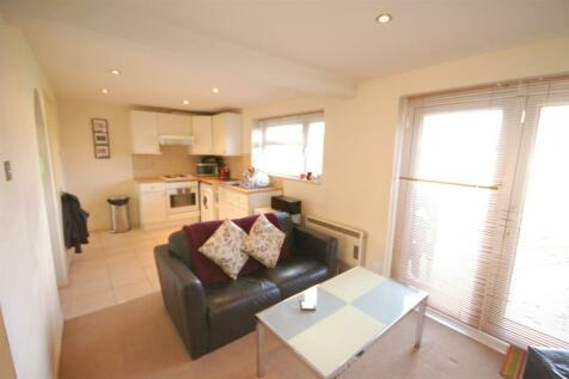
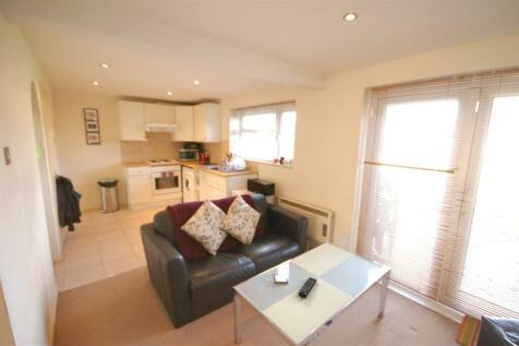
+ remote control (307, 286)
